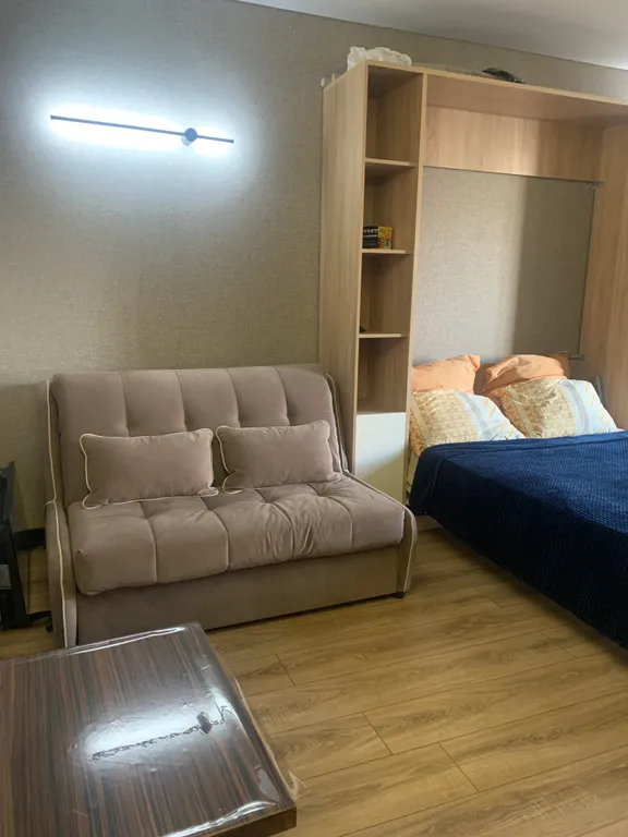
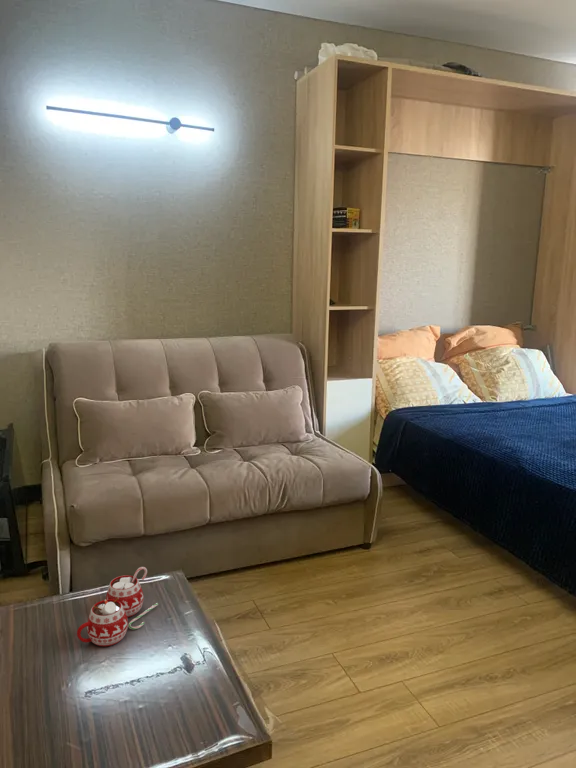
+ mug (113, 602)
